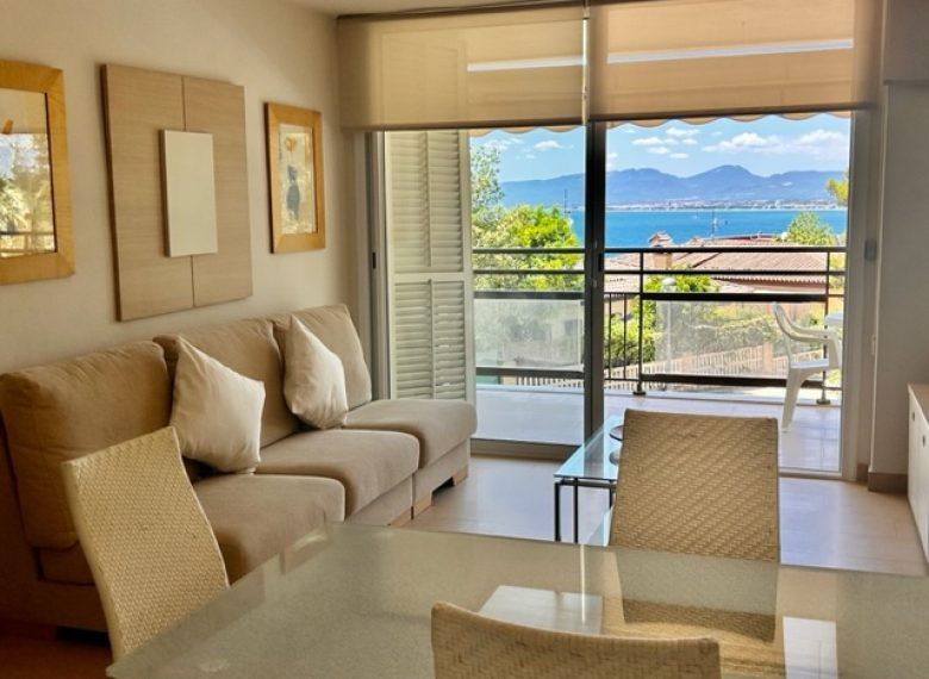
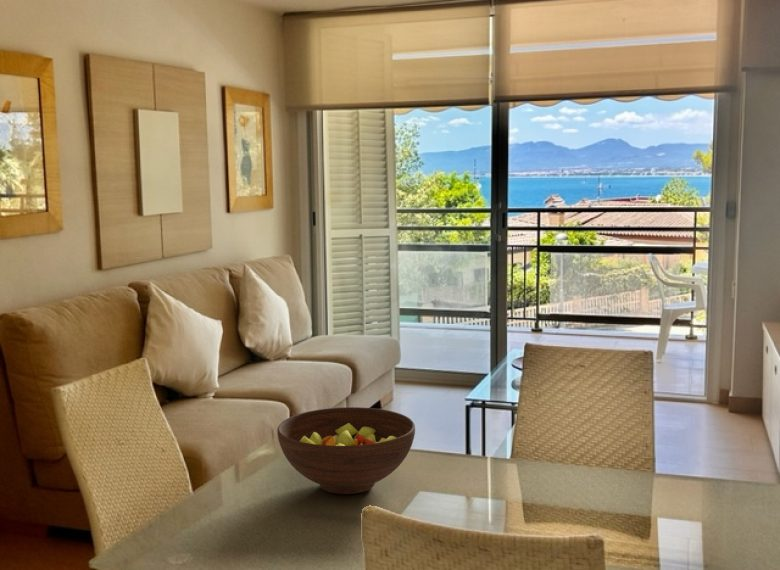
+ fruit bowl (346, 455)
